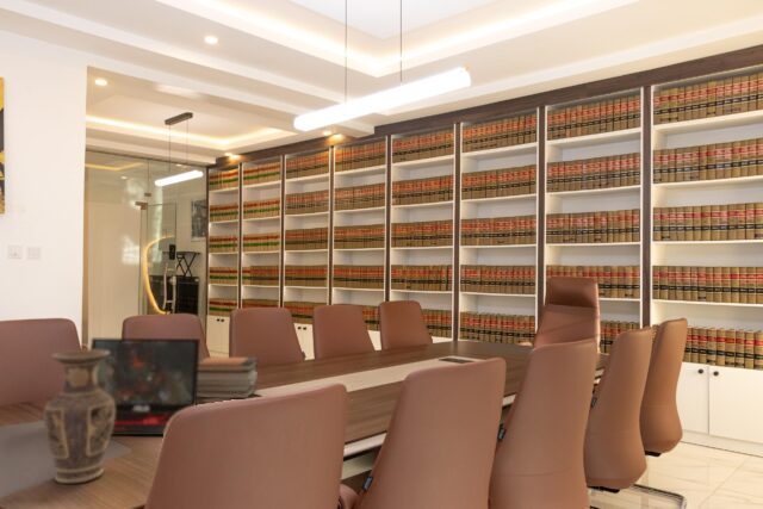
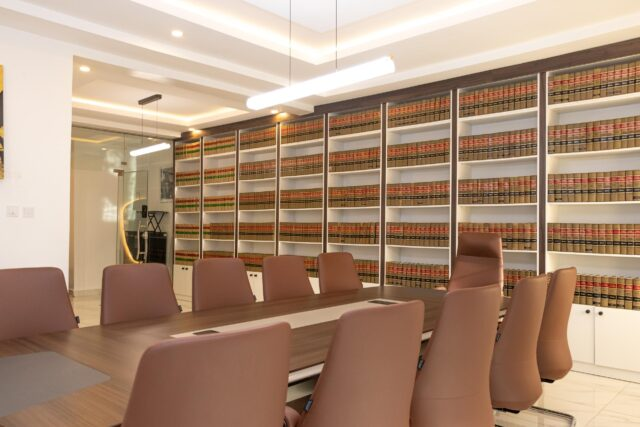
- laptop (129, 384)
- vase (80, 415)
- book stack (222, 377)
